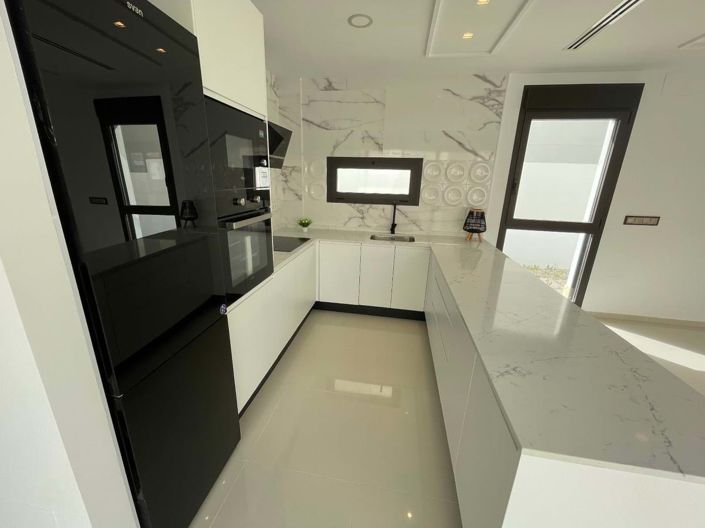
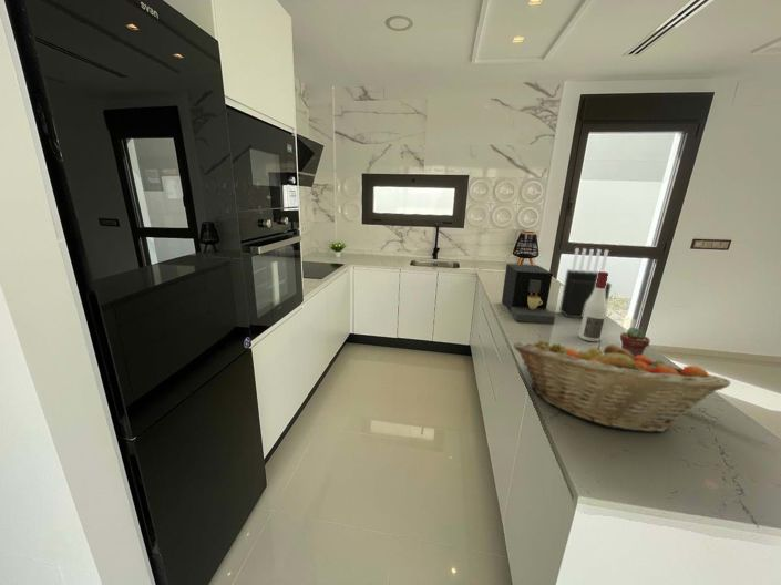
+ alcohol (596, 306)
+ fruit basket (603, 372)
+ knife block (587, 284)
+ coffee maker (527, 291)
+ potted succulent (634, 342)
